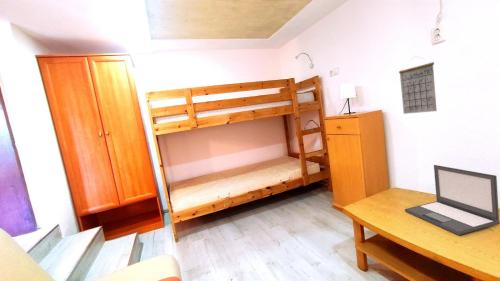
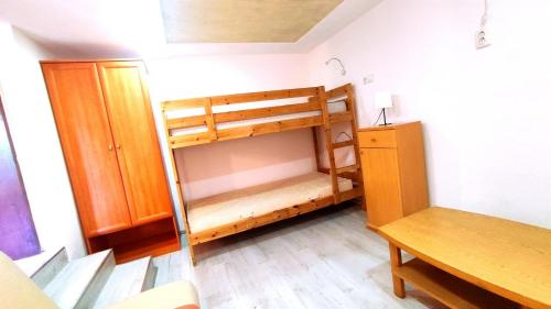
- laptop (445, 195)
- calendar (416, 84)
